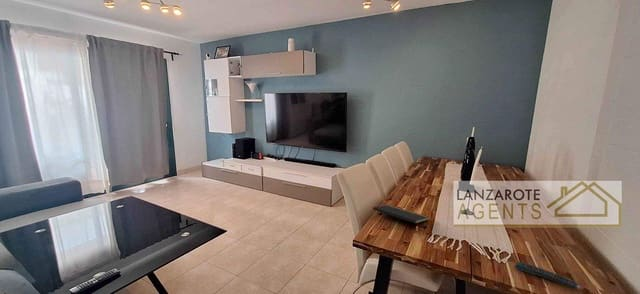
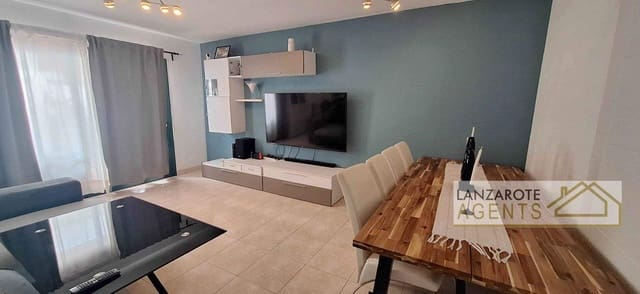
- remote control (546, 274)
- notepad (400, 213)
